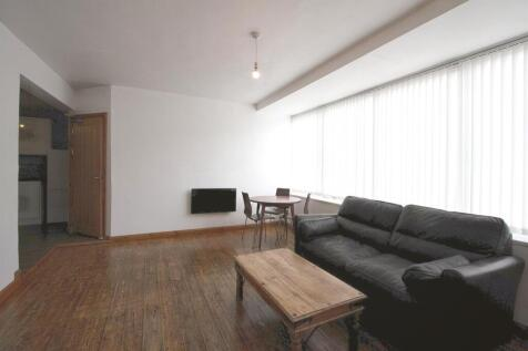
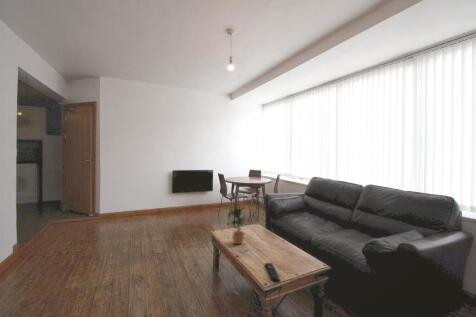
+ potted plant (236, 222)
+ remote control (272, 272)
